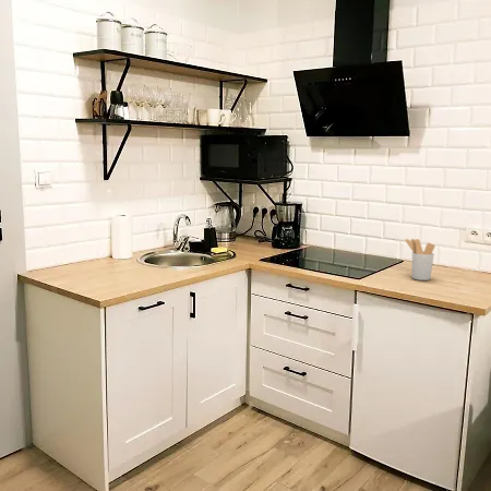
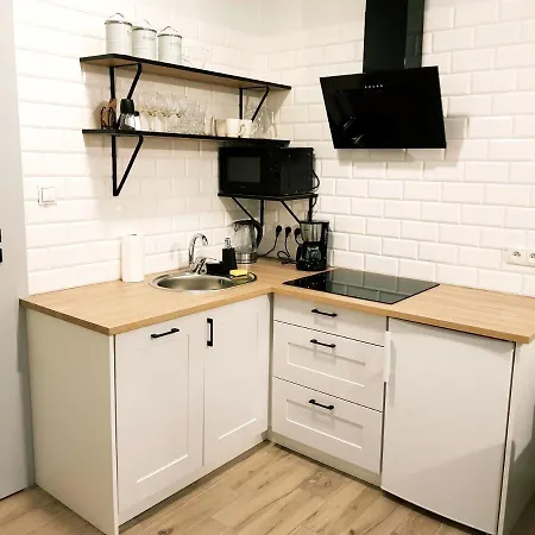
- utensil holder (418, 258)
